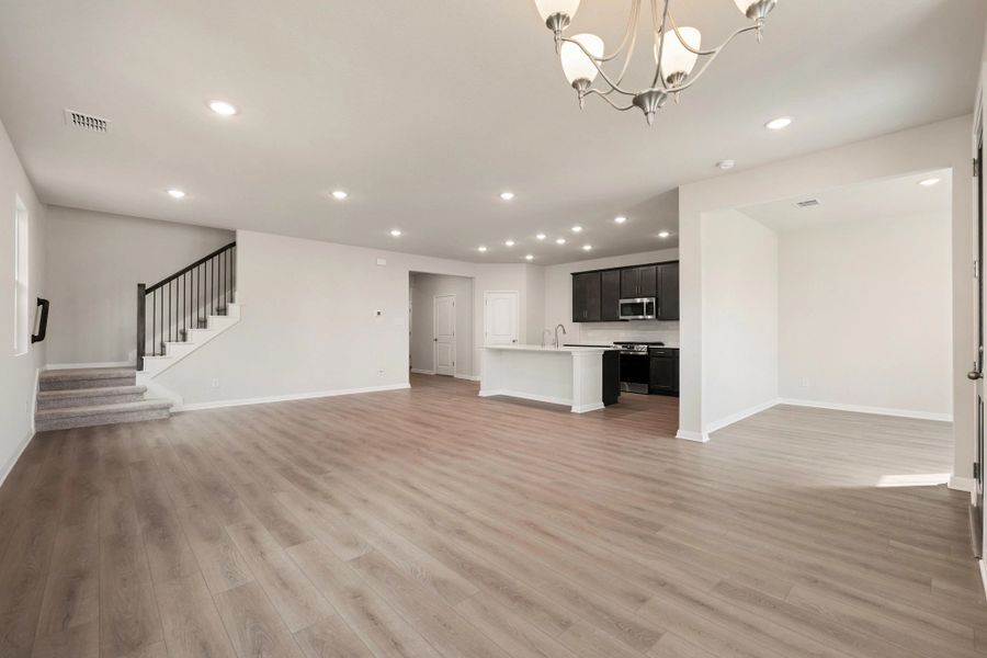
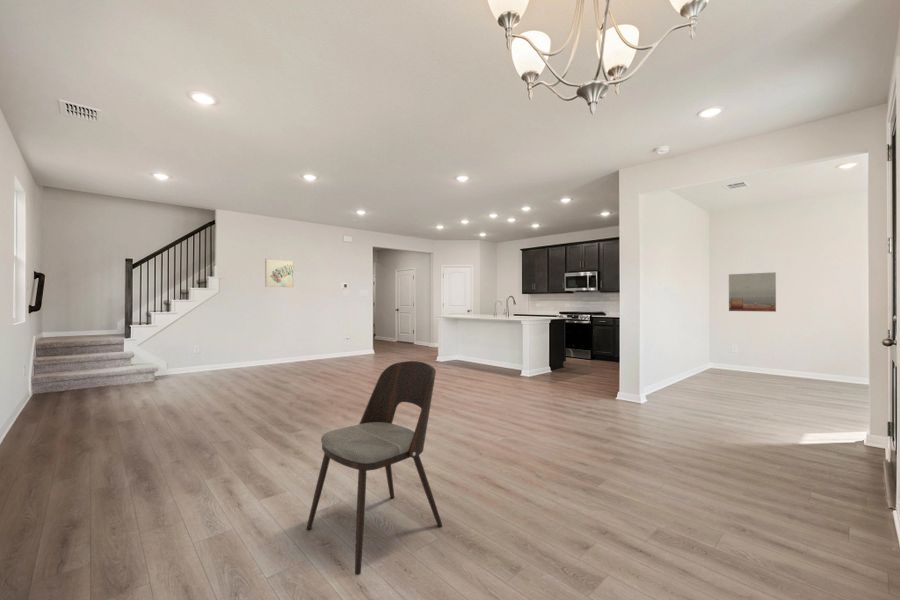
+ wall art (279, 273)
+ wall art (751, 292)
+ dining chair (379, 446)
